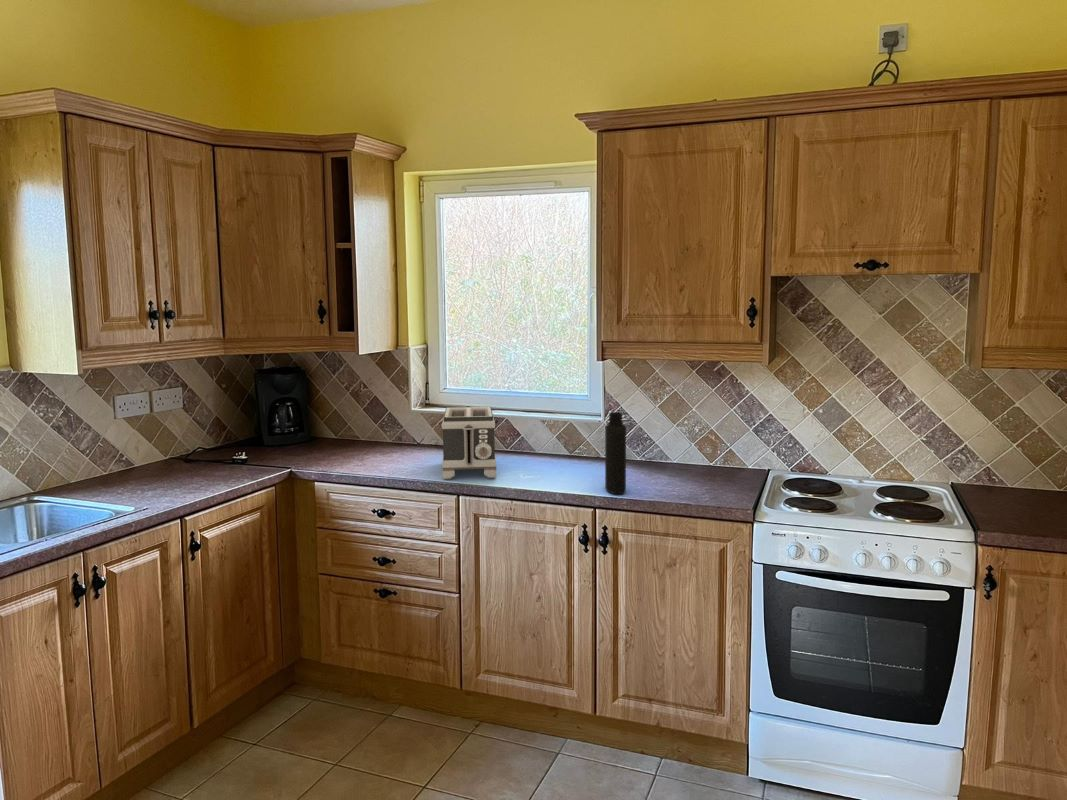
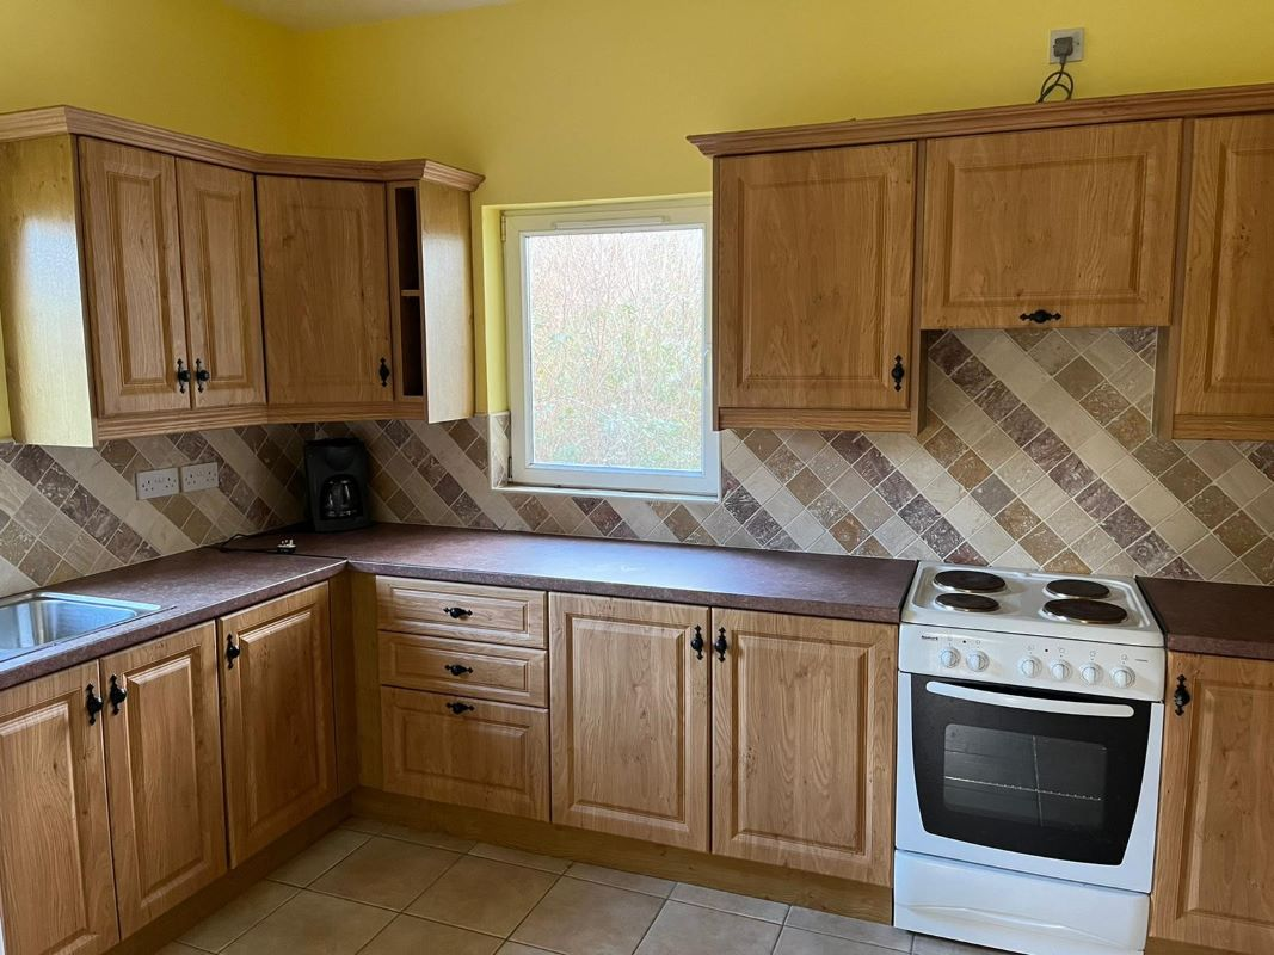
- bottle (615, 452)
- toaster (468, 442)
